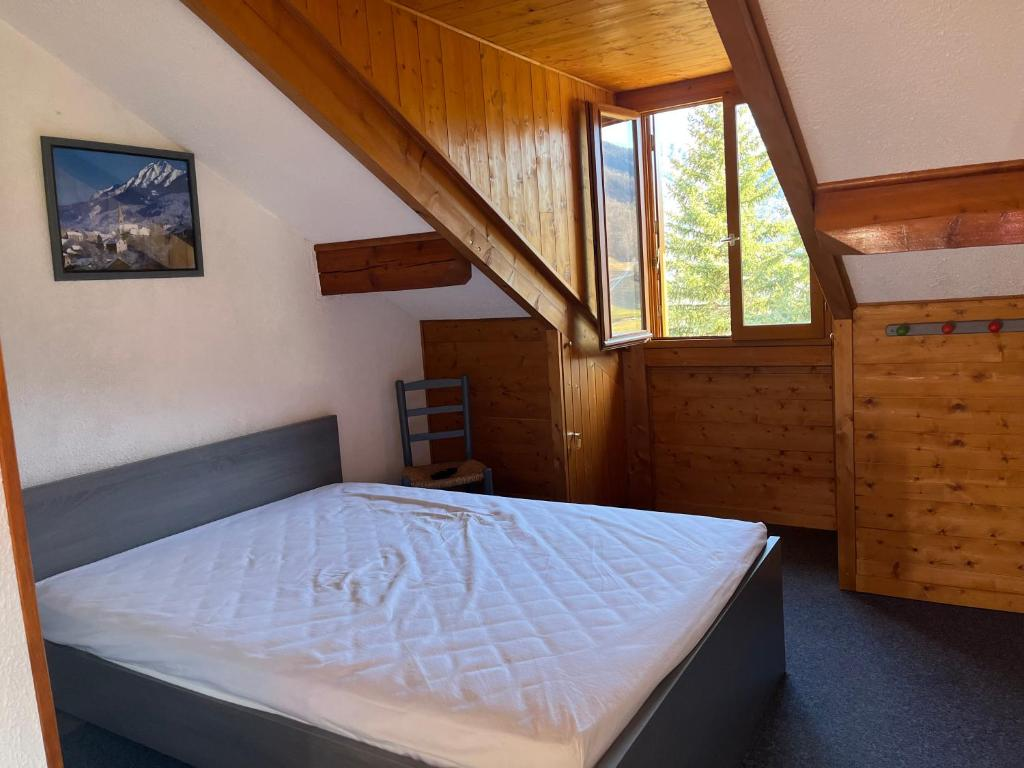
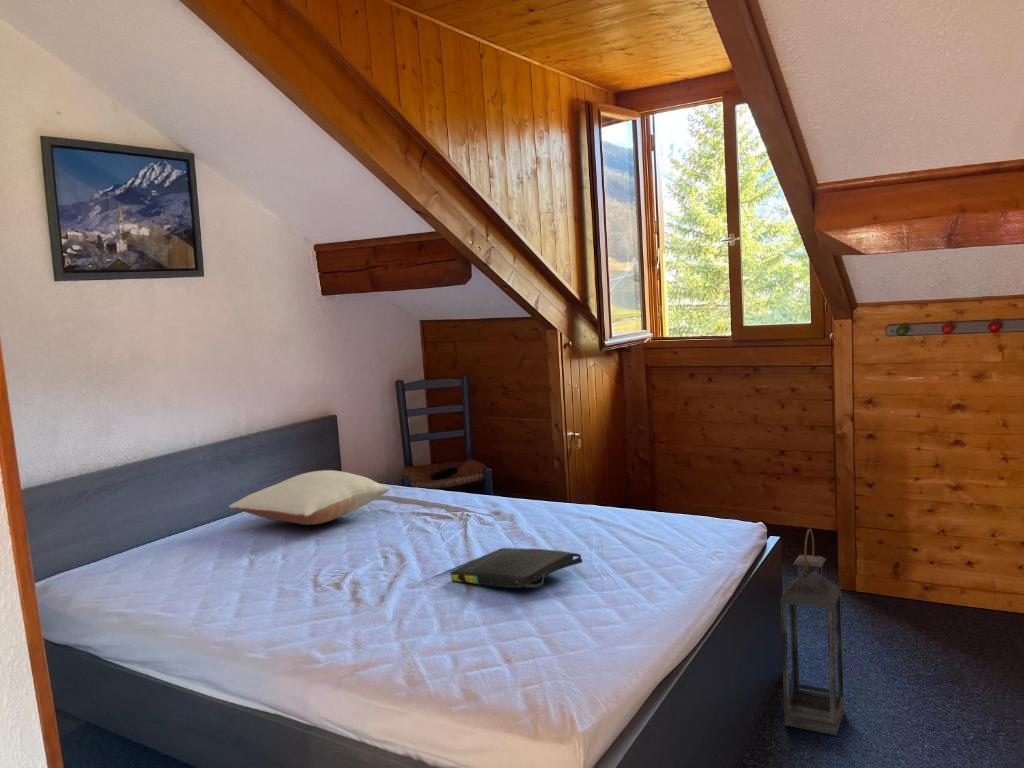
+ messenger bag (518, 567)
+ pillow (310, 498)
+ lantern (796, 625)
